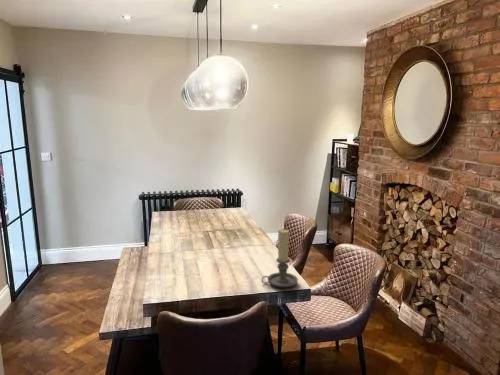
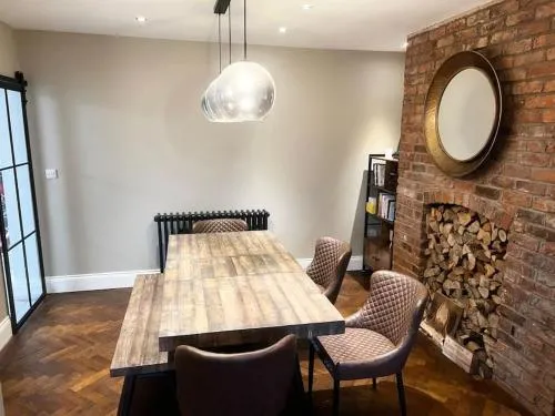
- candle holder (280, 256)
